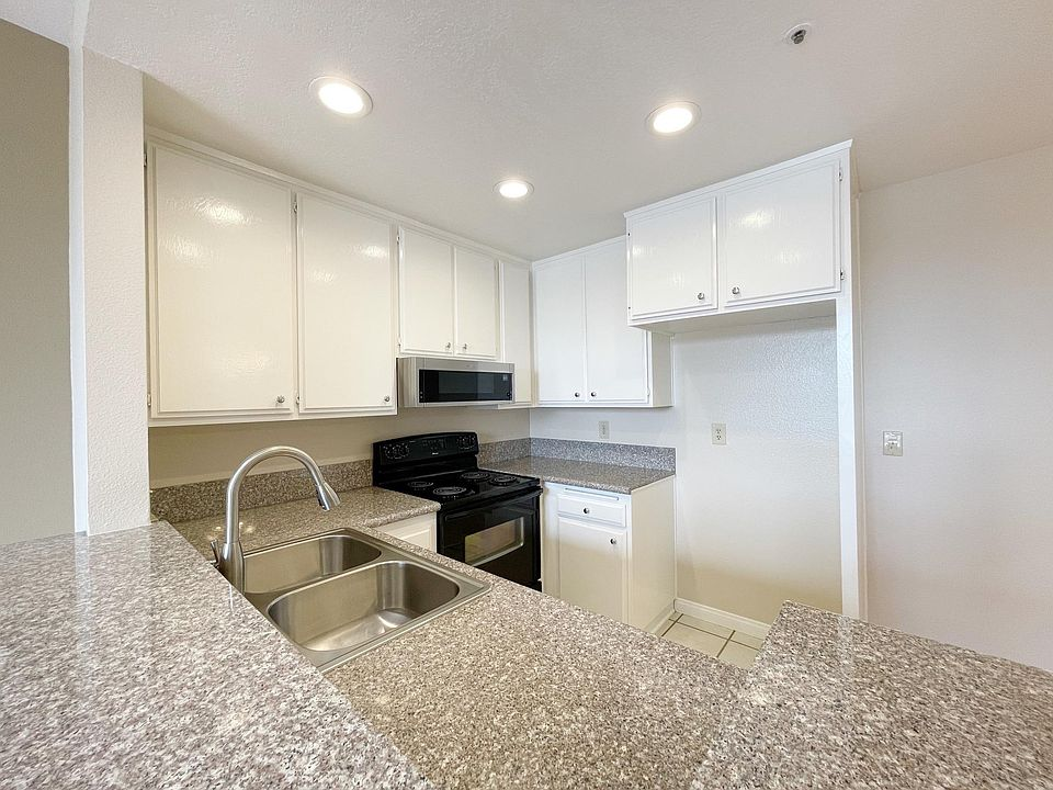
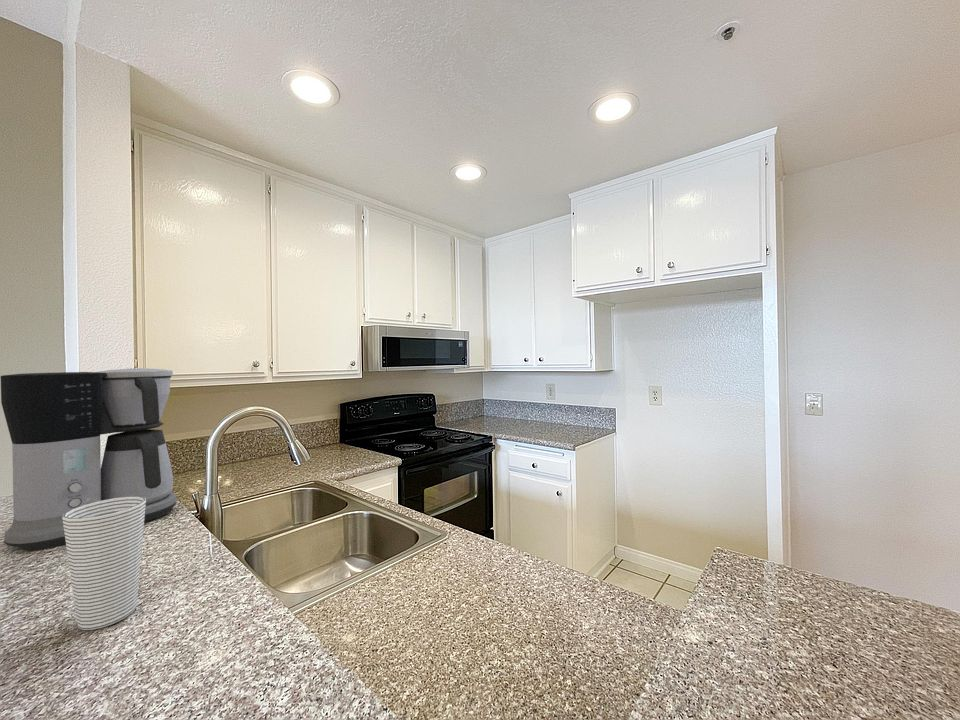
+ coffee maker (99, 447)
+ cup (107, 561)
